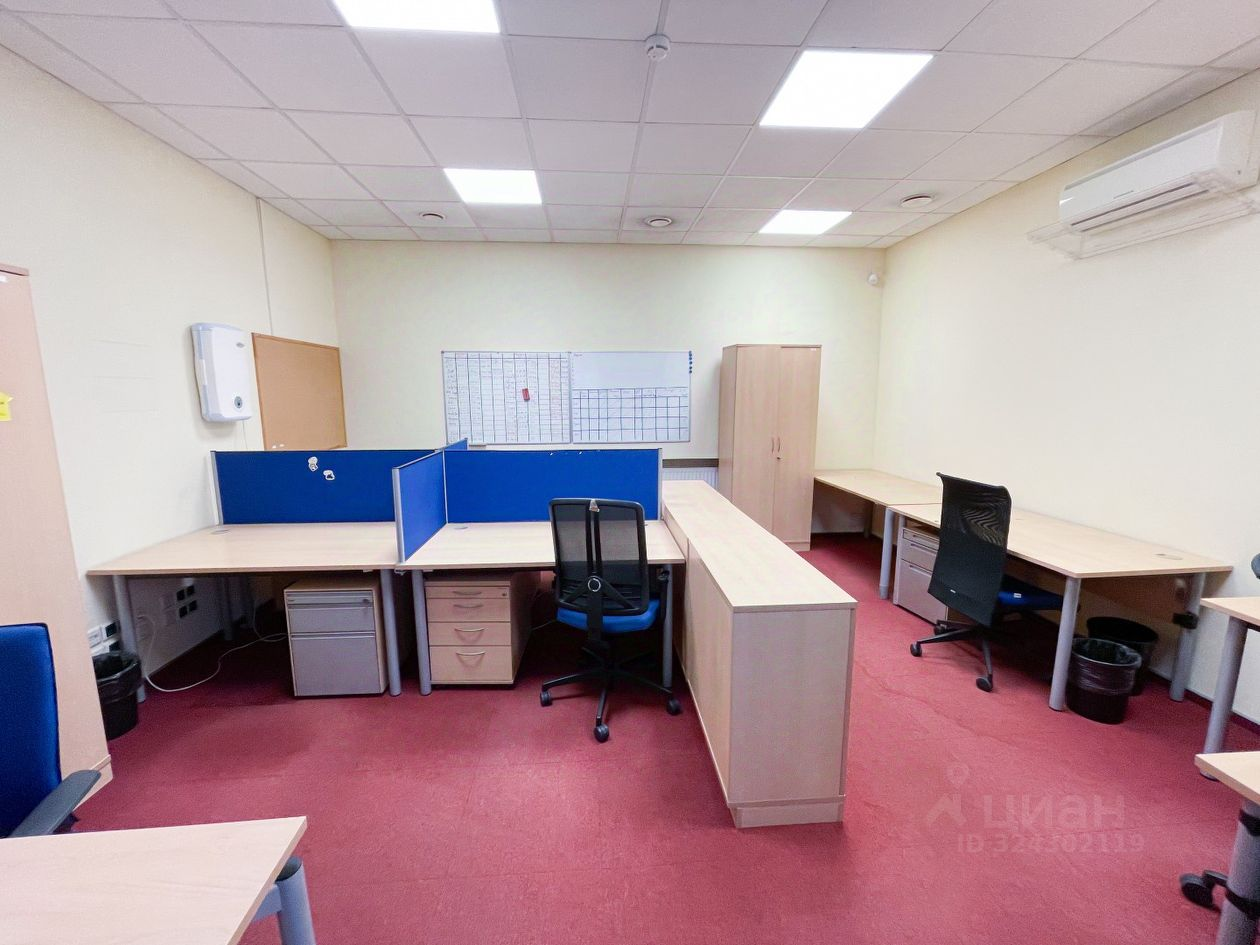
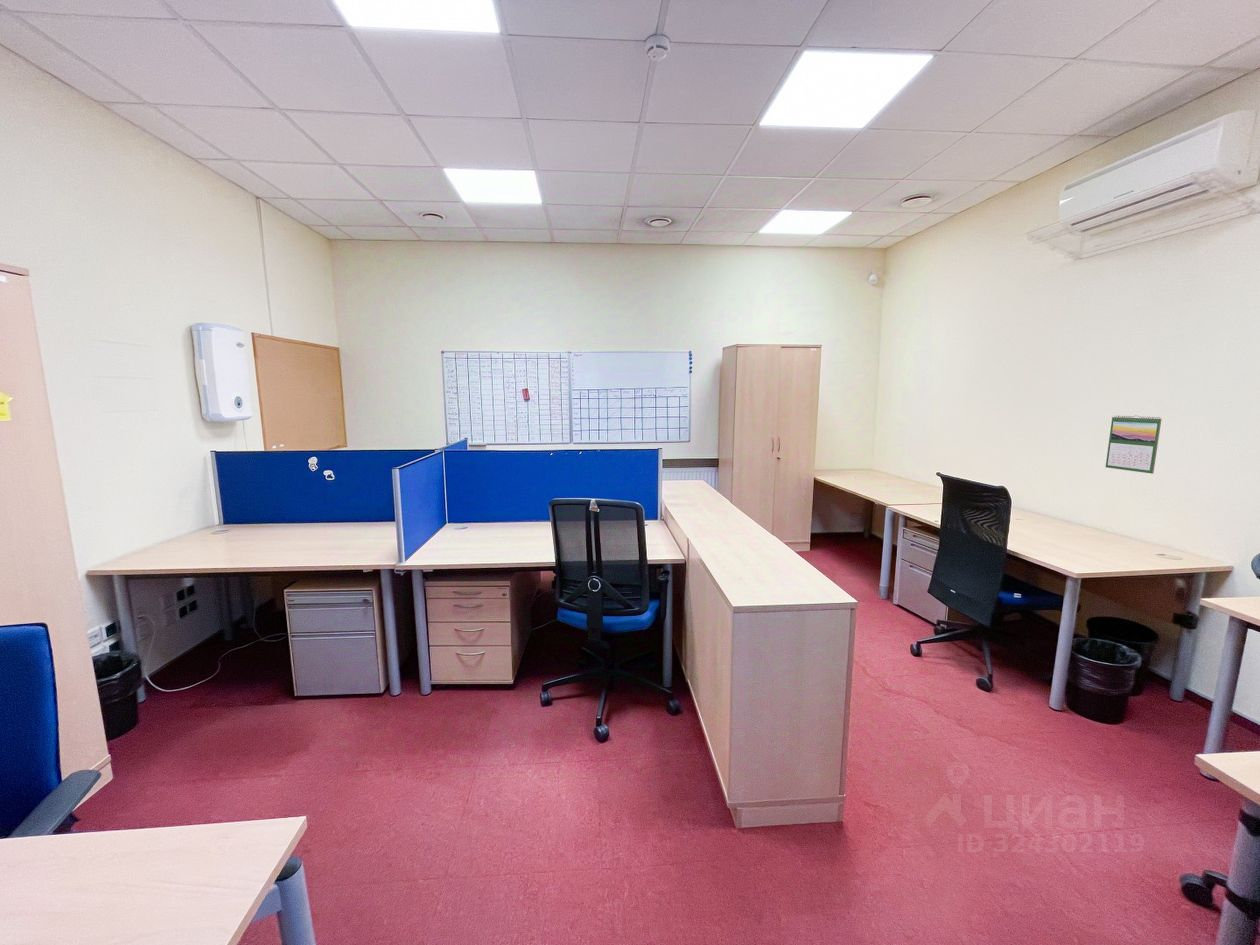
+ calendar (1132, 443)
